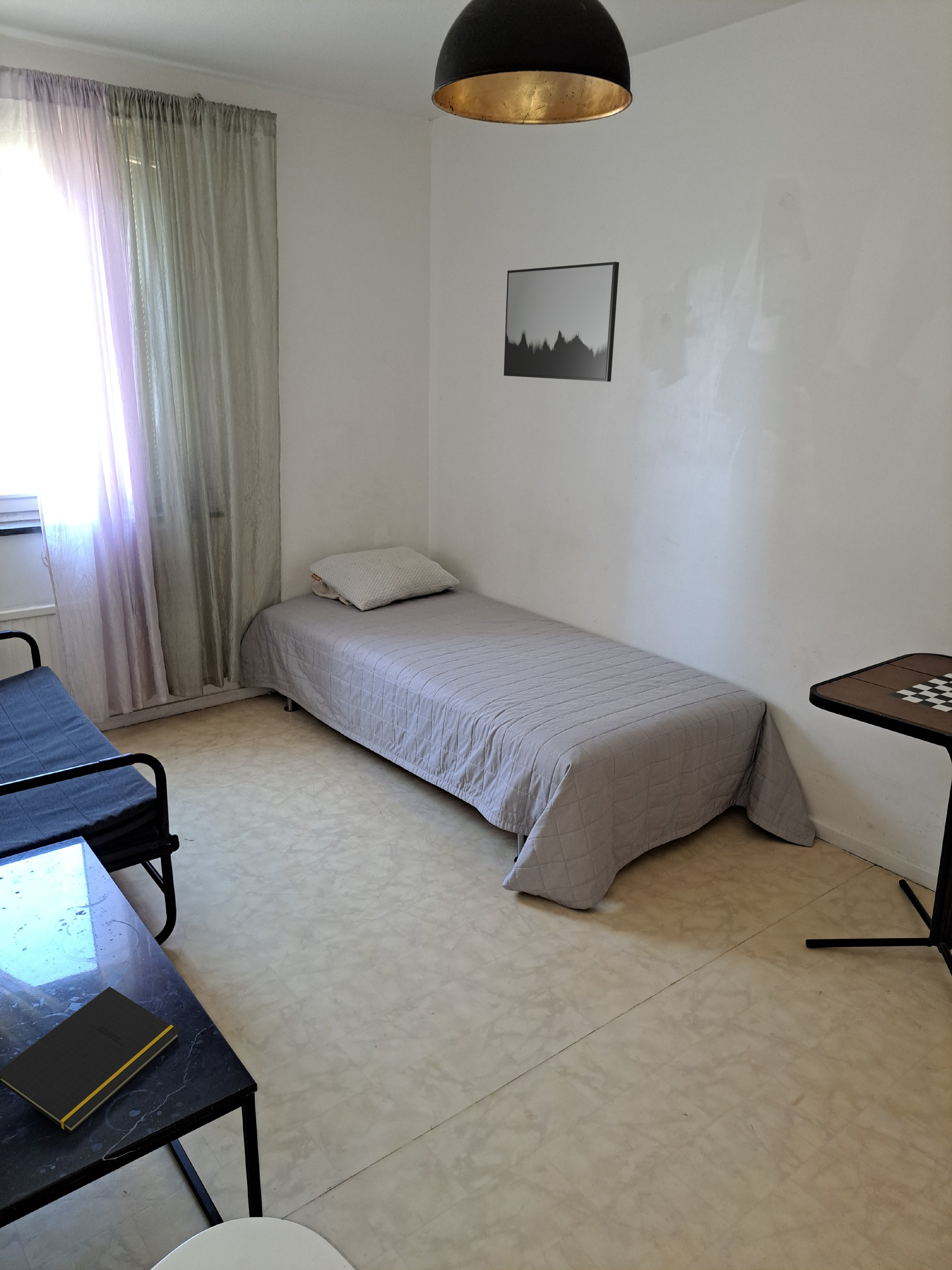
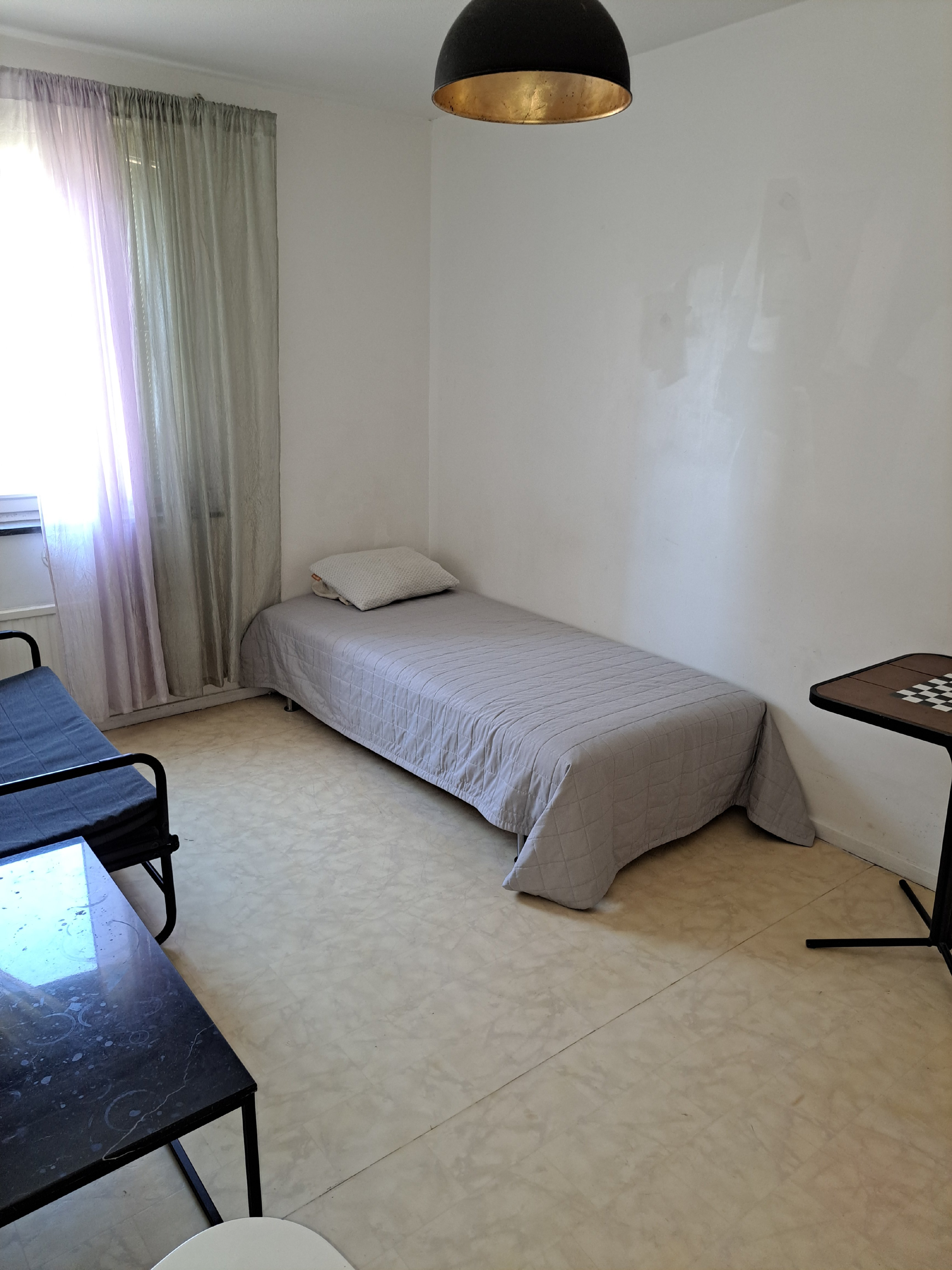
- notepad (91, 1054)
- wall art (557, 323)
